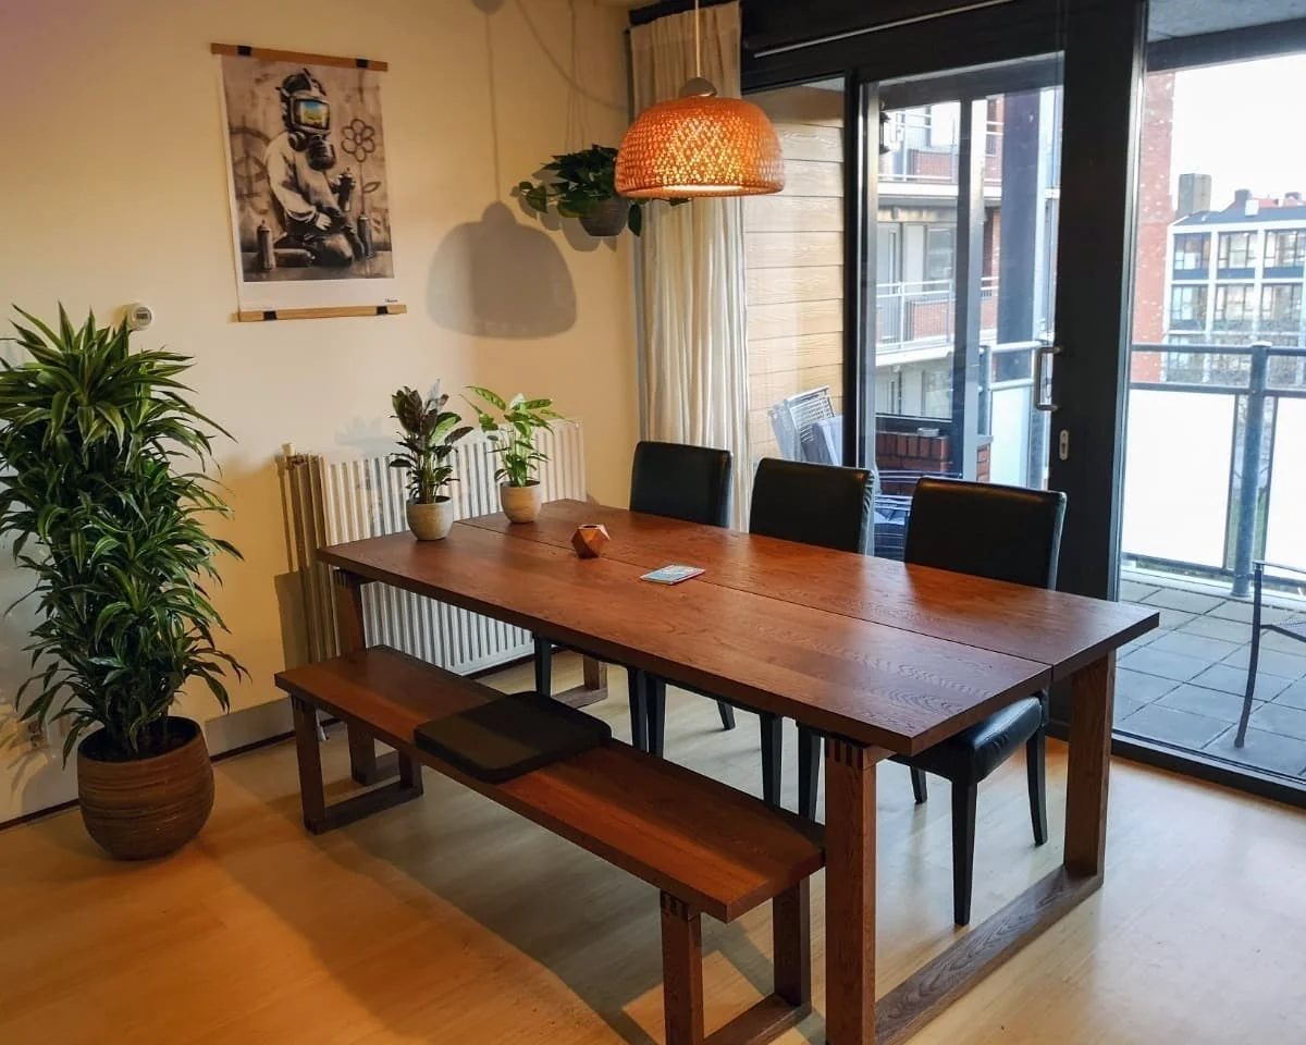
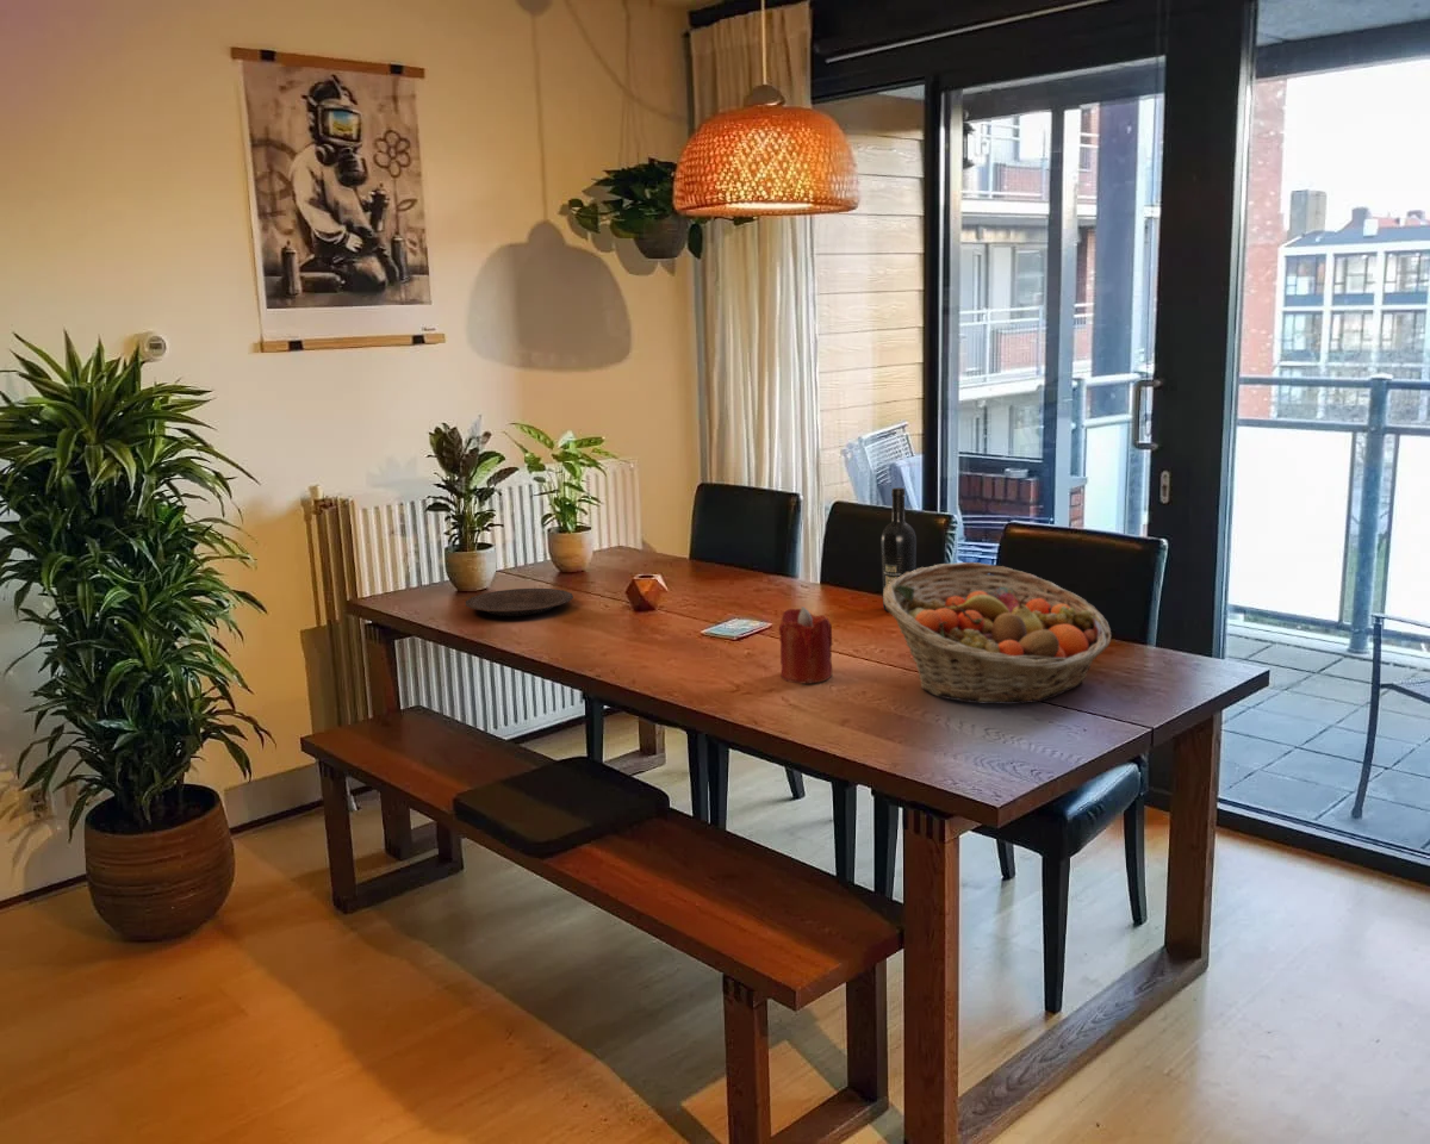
+ candle (804, 641)
+ wine bottle (899, 549)
+ fruit basket (995, 629)
+ plate (520, 603)
